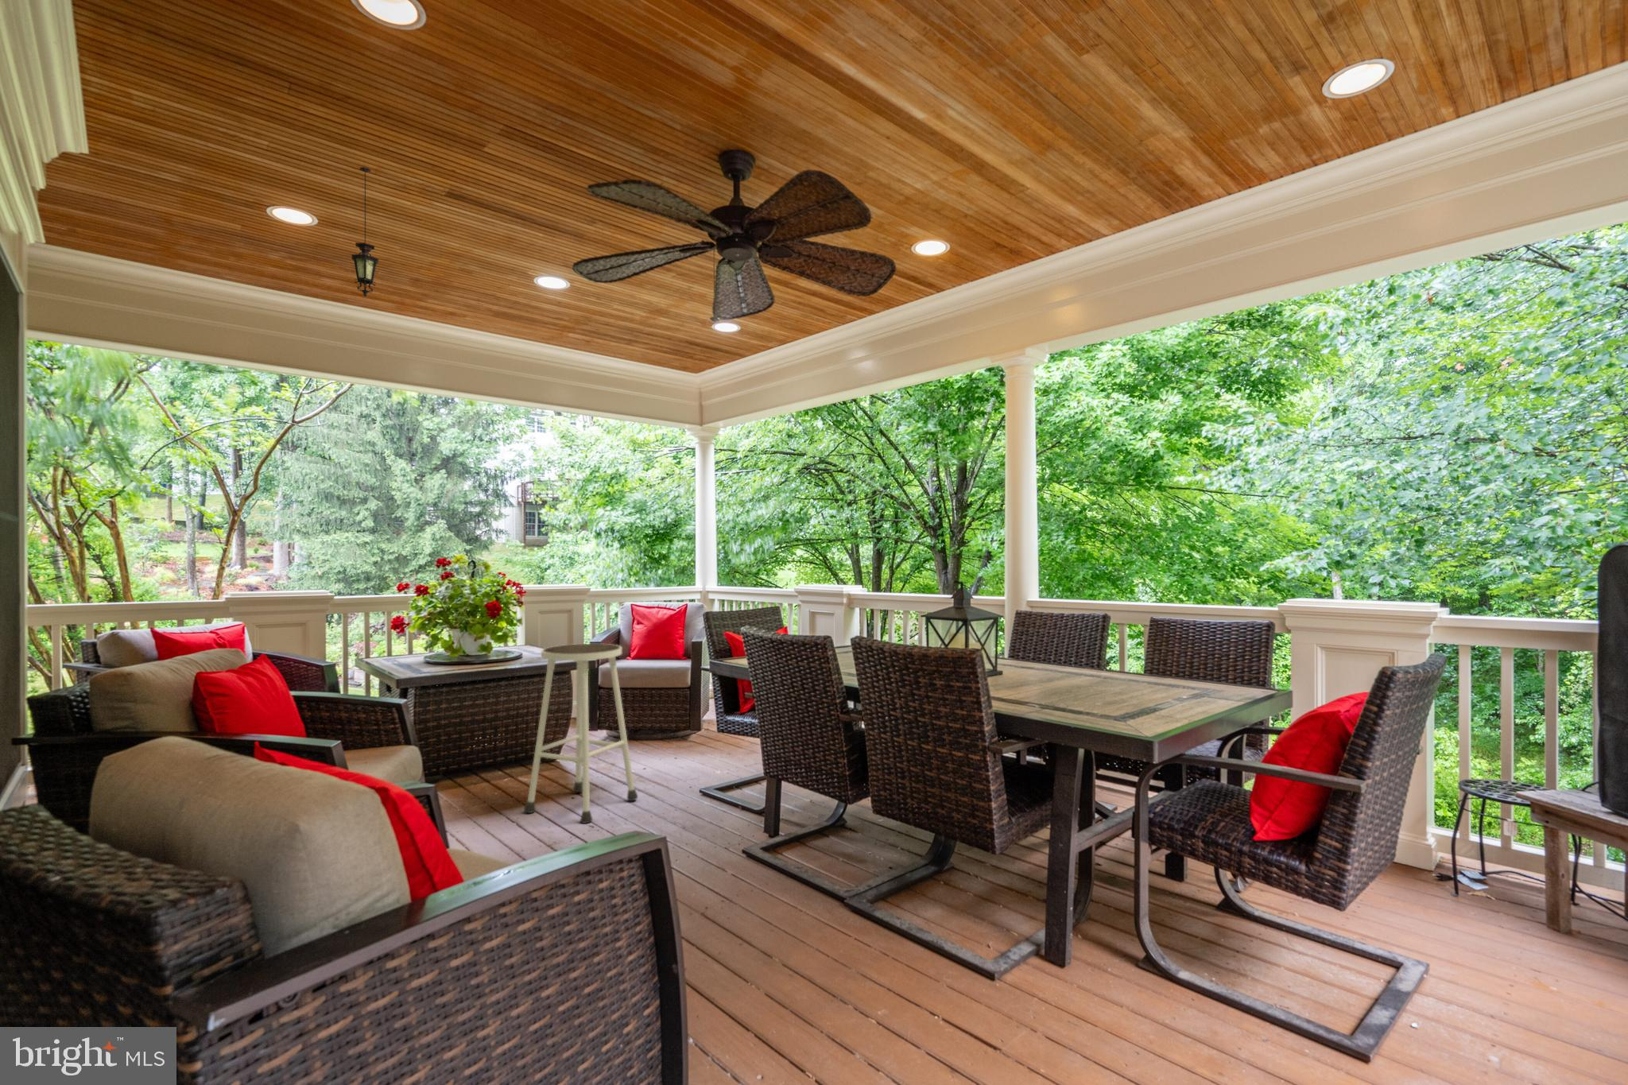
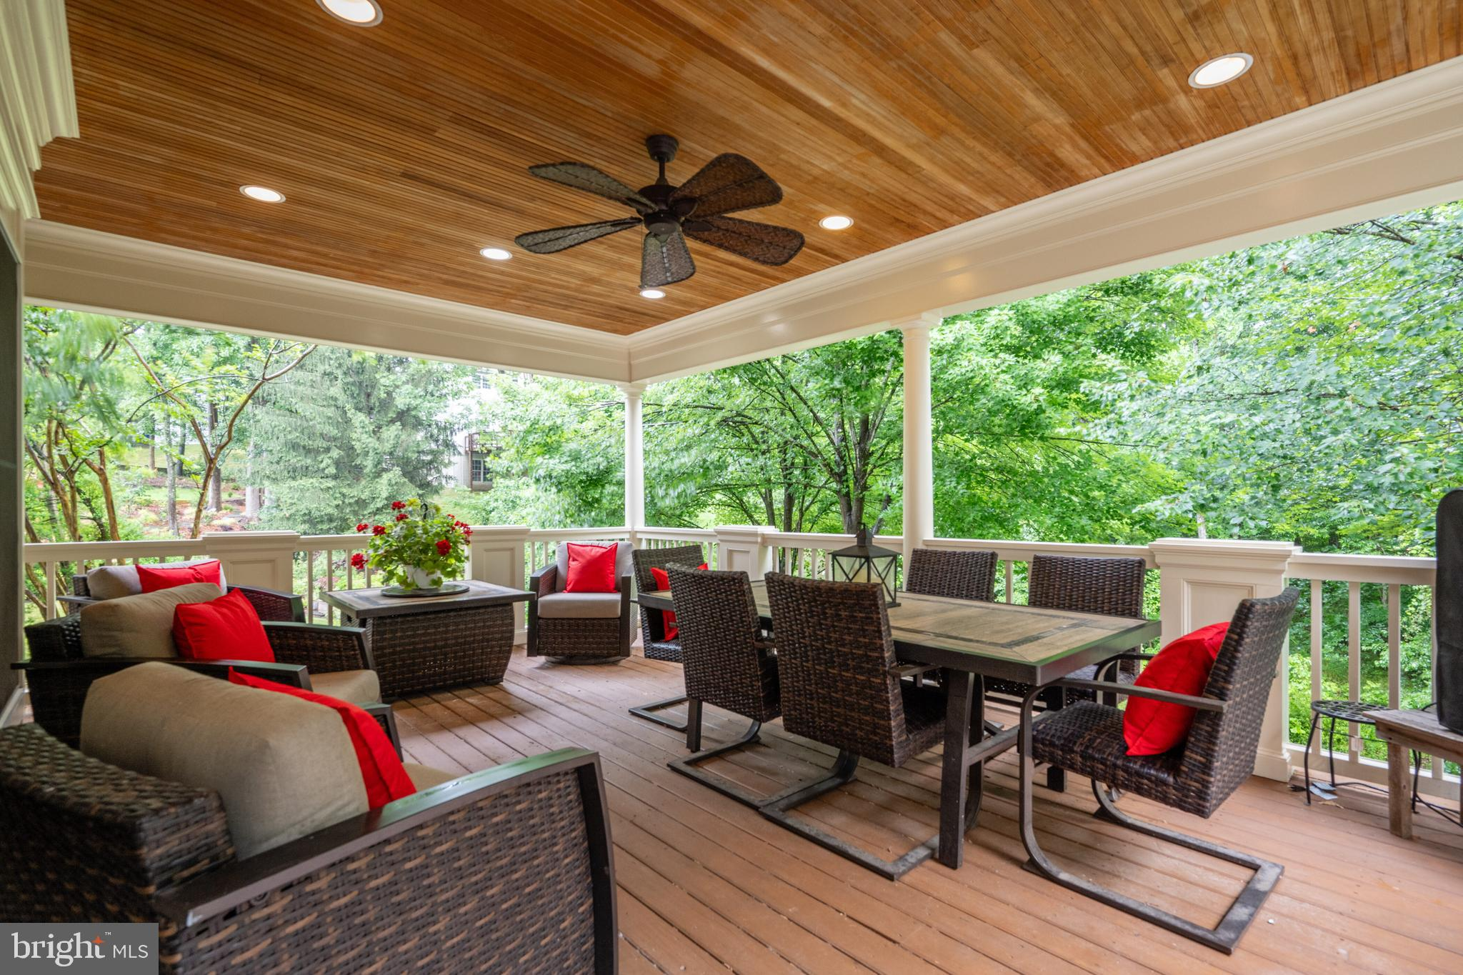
- hanging lantern (364, 232)
- stool (582, 728)
